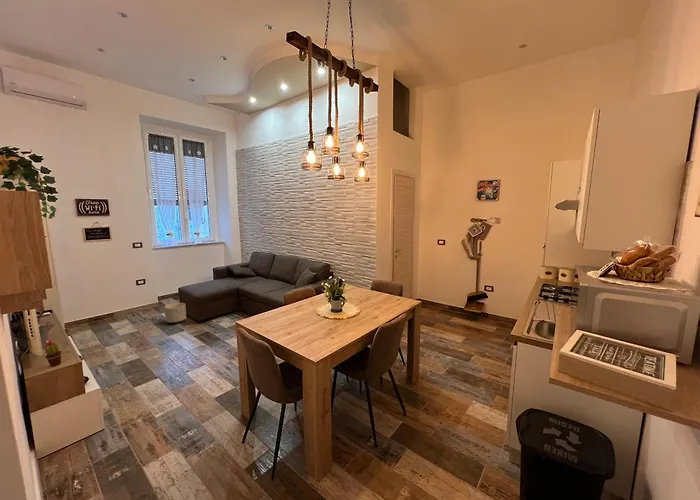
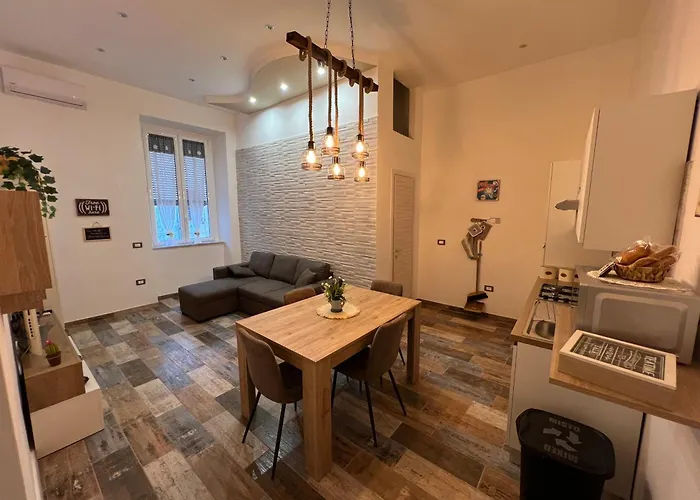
- planter (175, 313)
